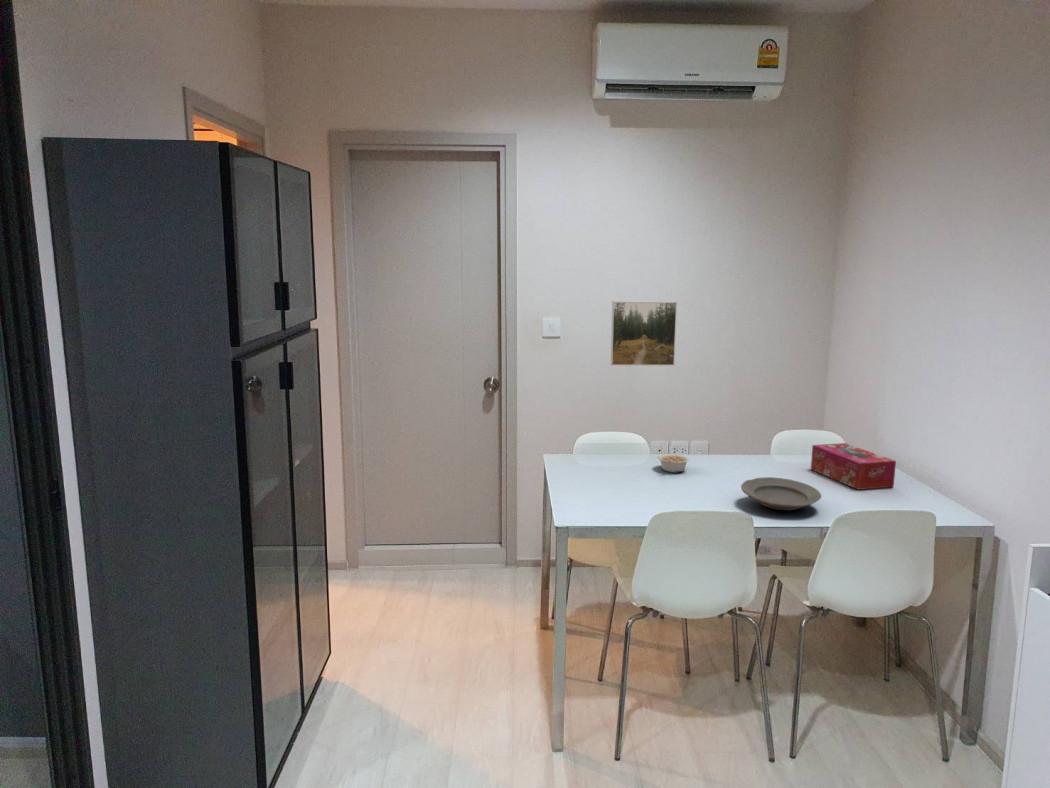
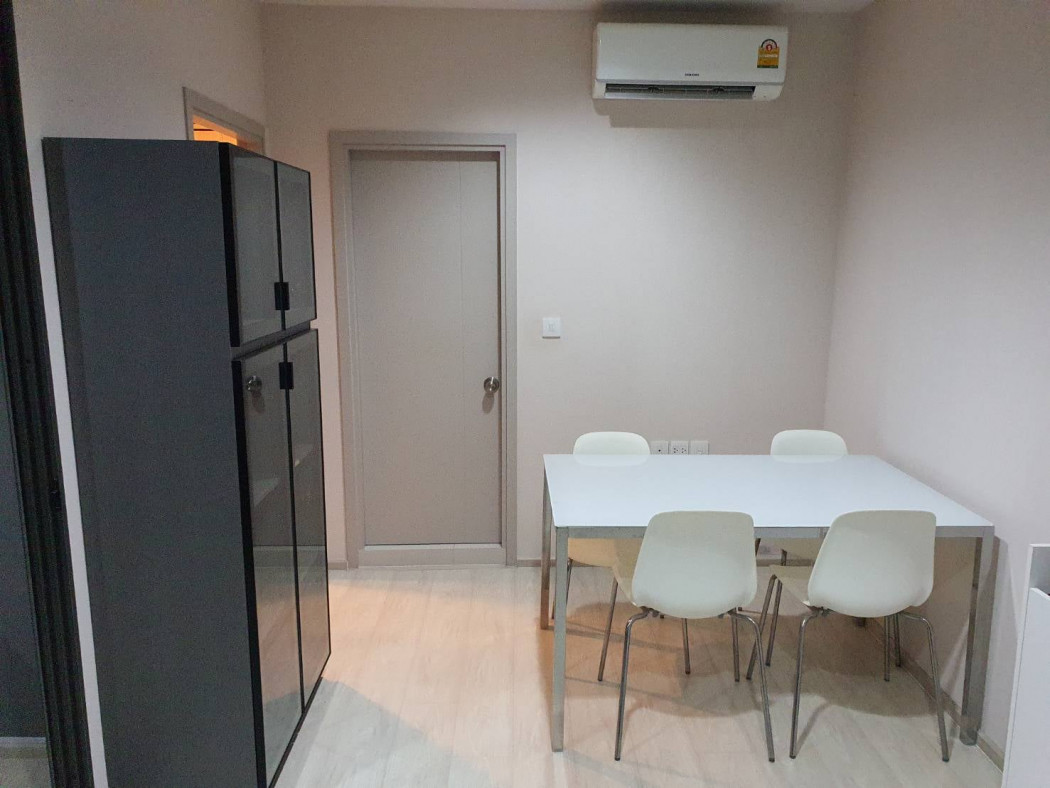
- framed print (643, 333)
- tissue box (851, 465)
- plate (780, 496)
- legume (673, 462)
